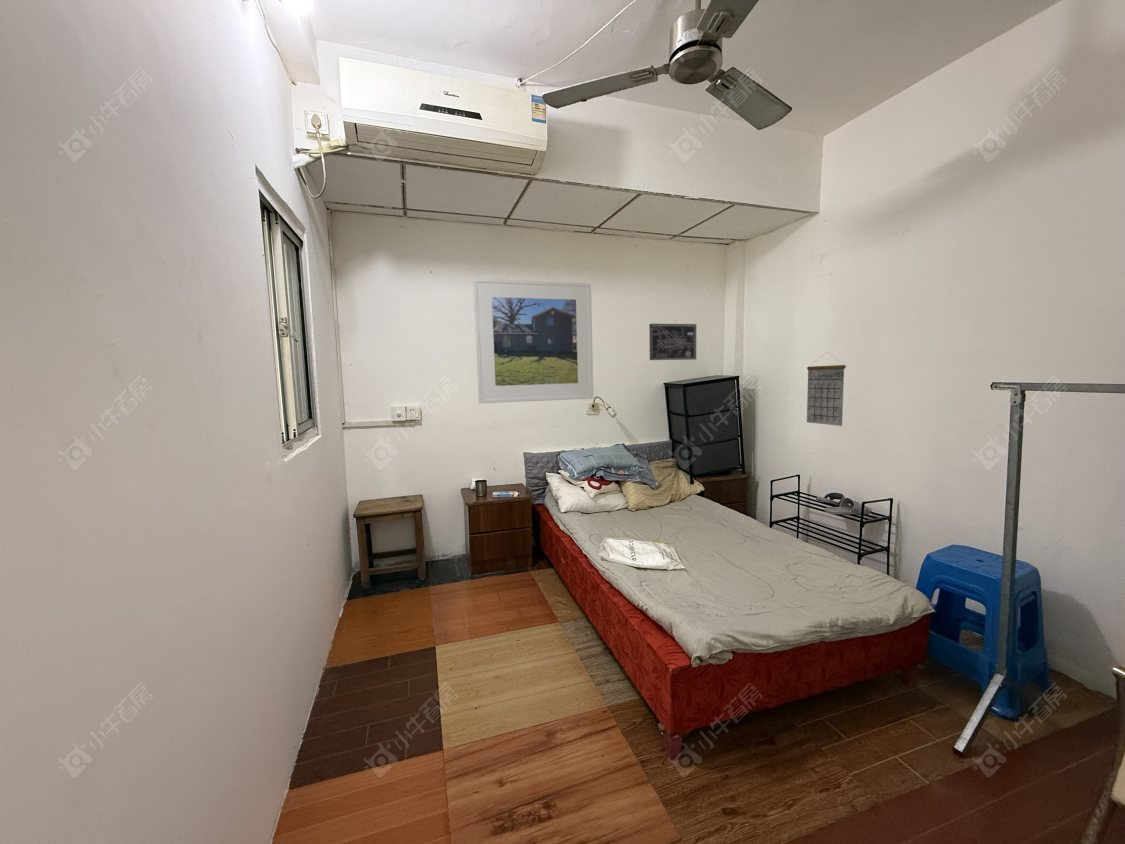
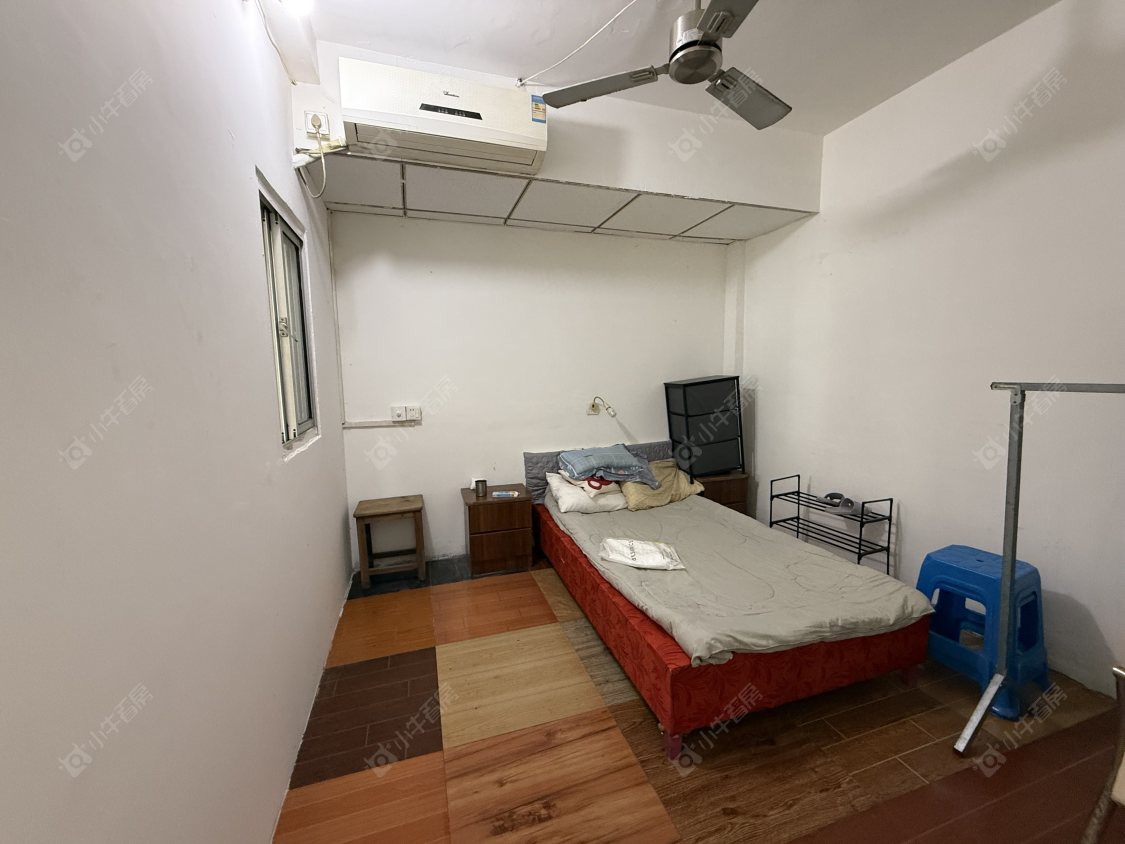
- calendar (824, 388)
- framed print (536, 341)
- wall art (673, 341)
